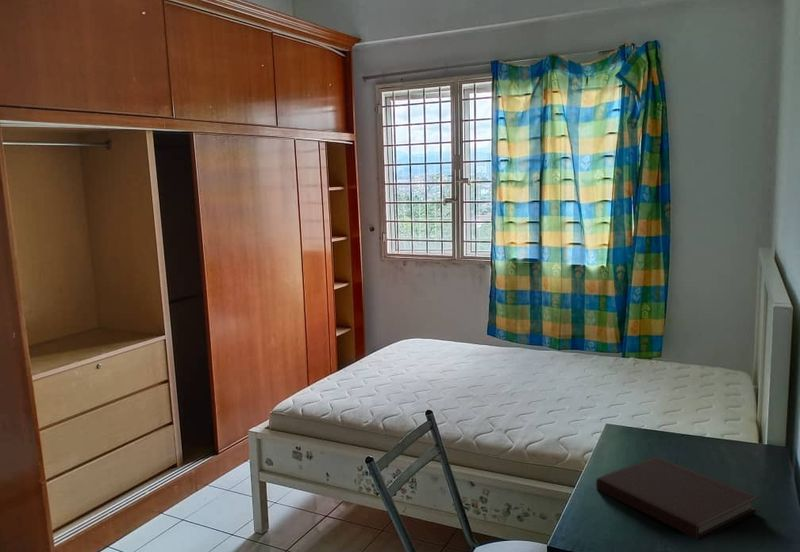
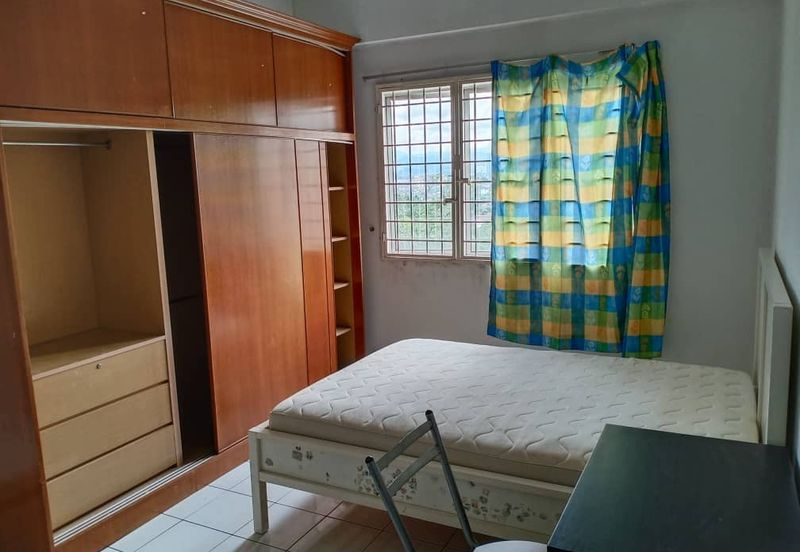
- notebook (674, 493)
